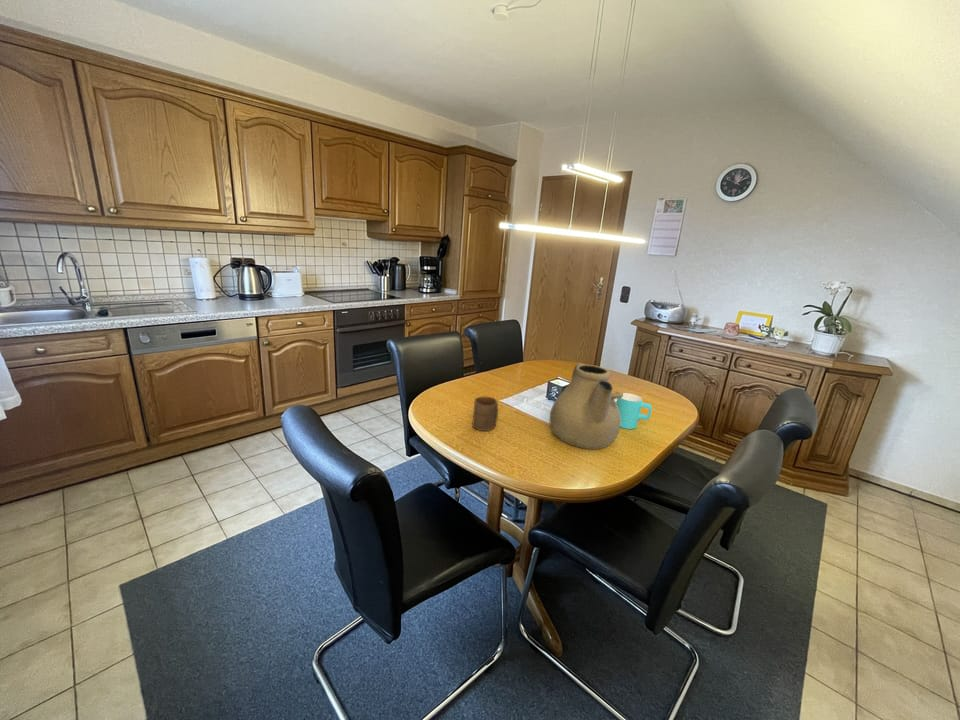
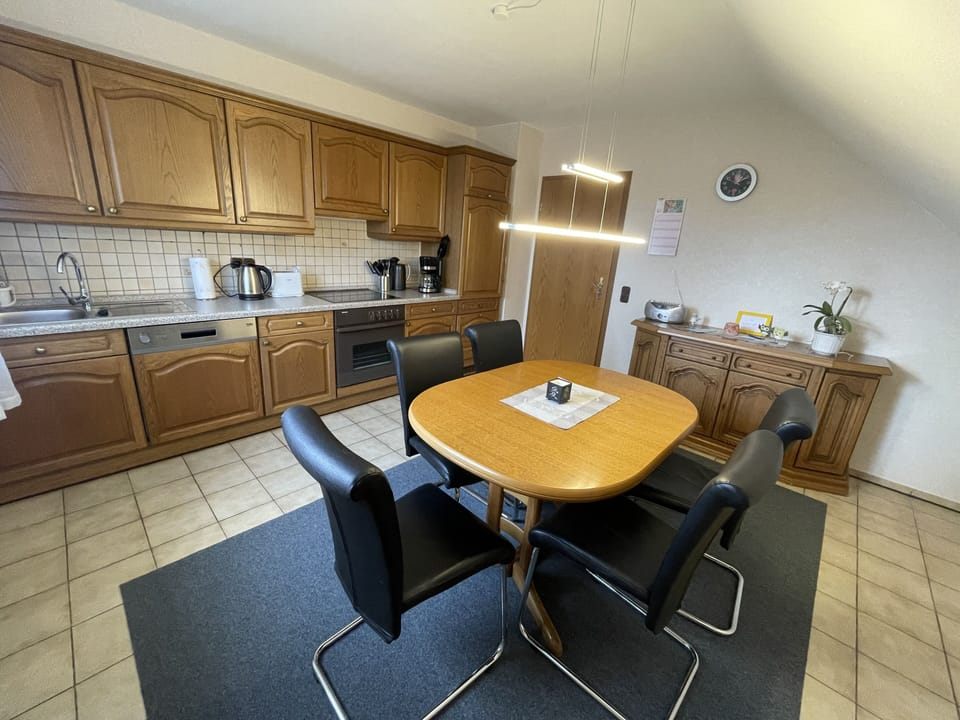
- cup (631, 412)
- cup (485, 413)
- teapot (584, 402)
